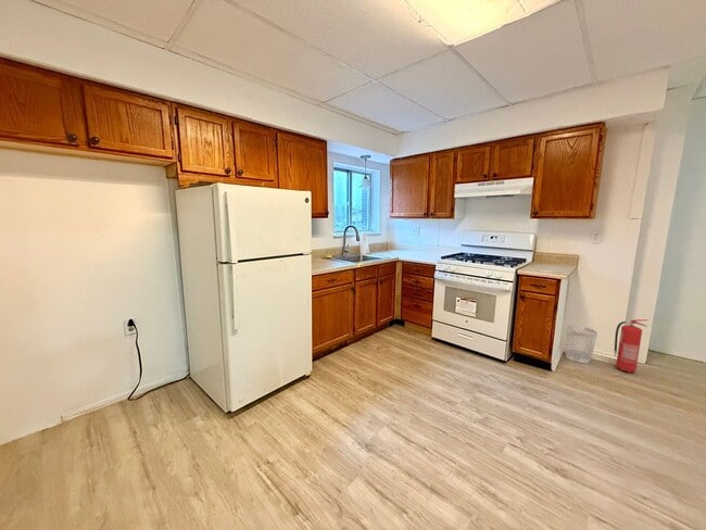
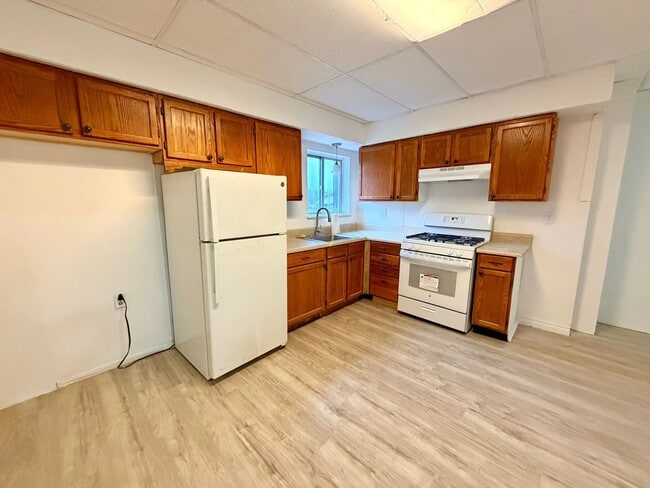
- wastebasket (579, 344)
- fire extinguisher (628, 343)
